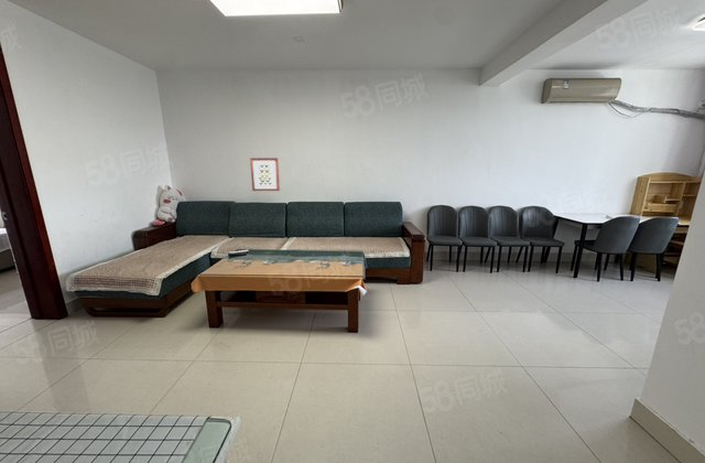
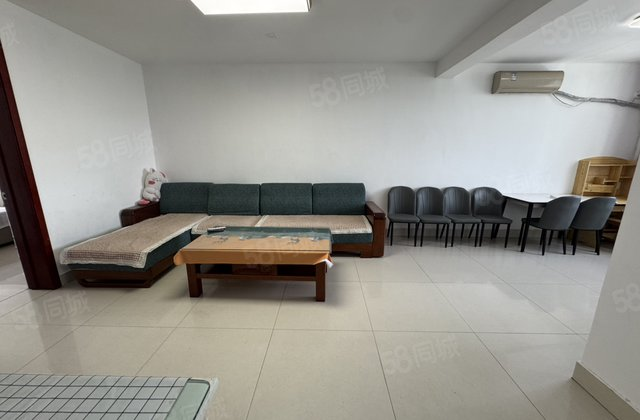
- wall art (264, 174)
